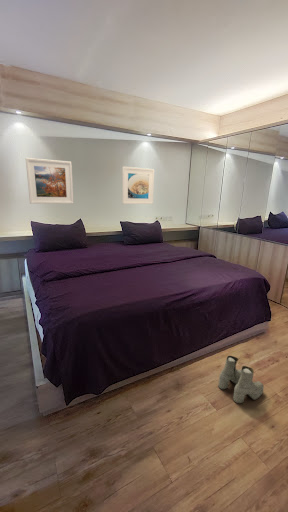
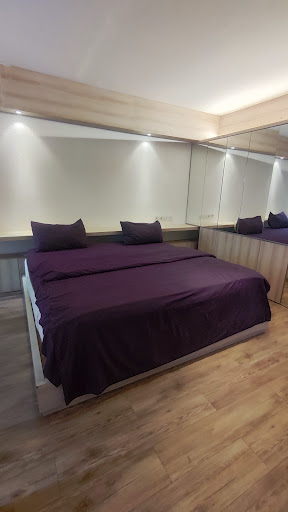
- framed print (138, 186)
- boots (241, 375)
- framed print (51, 182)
